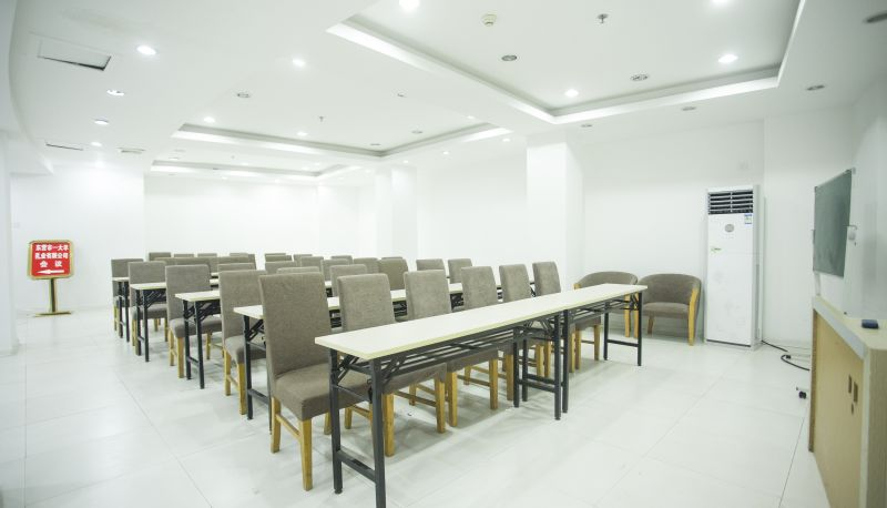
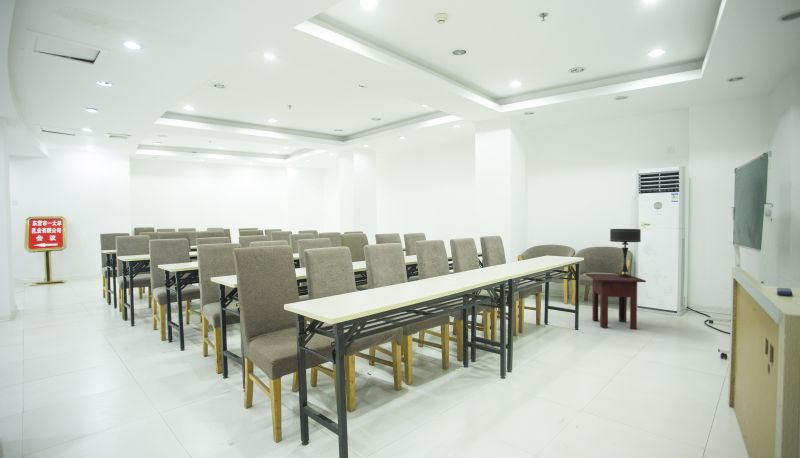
+ table lamp (625, 252)
+ side table (613, 296)
